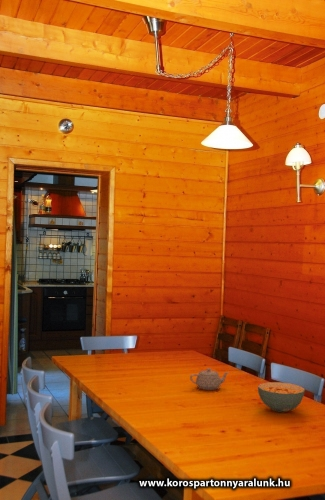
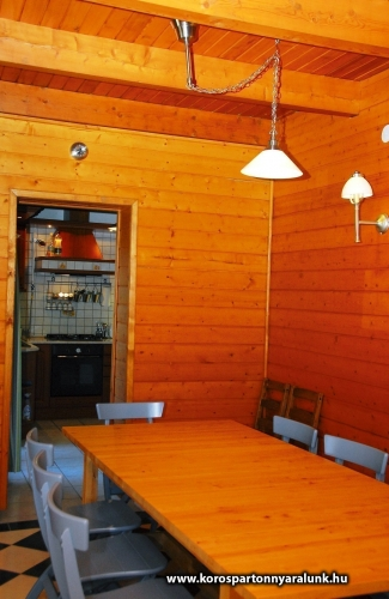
- cereal bowl (280, 399)
- teapot (209, 378)
